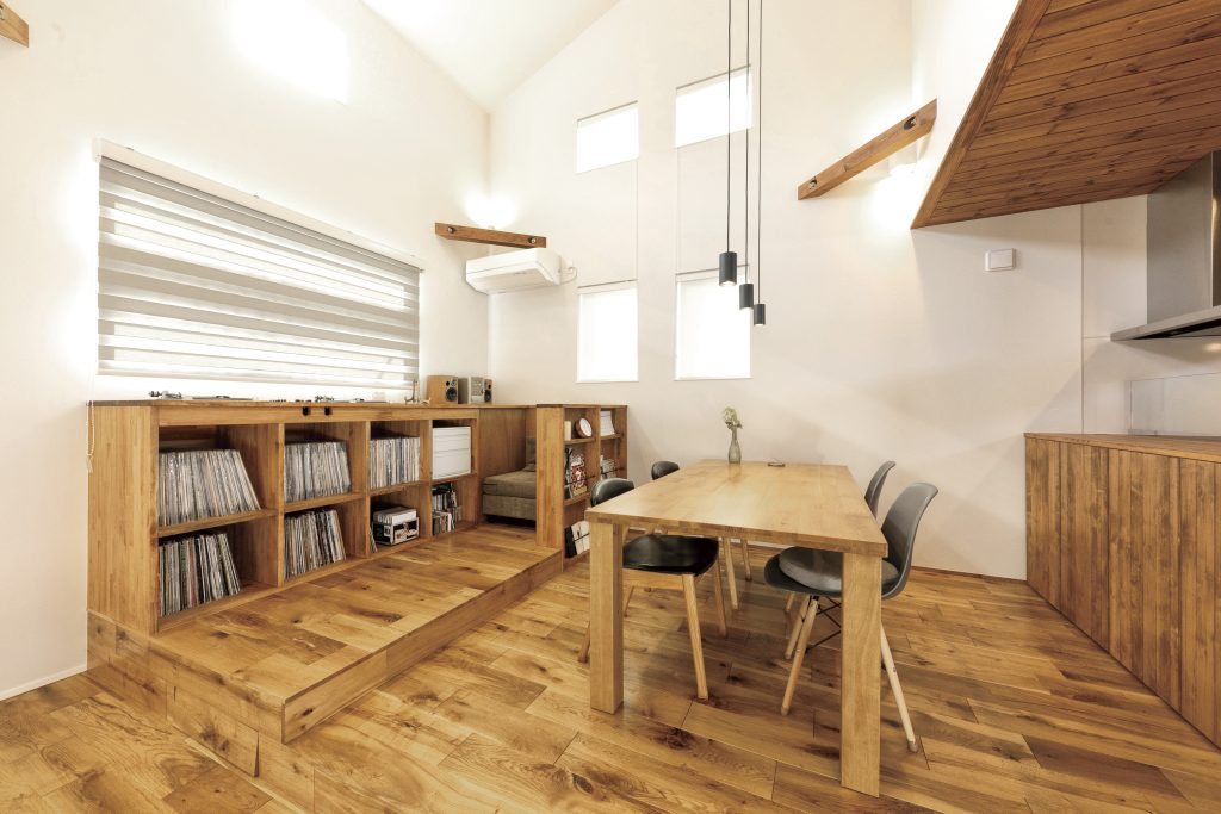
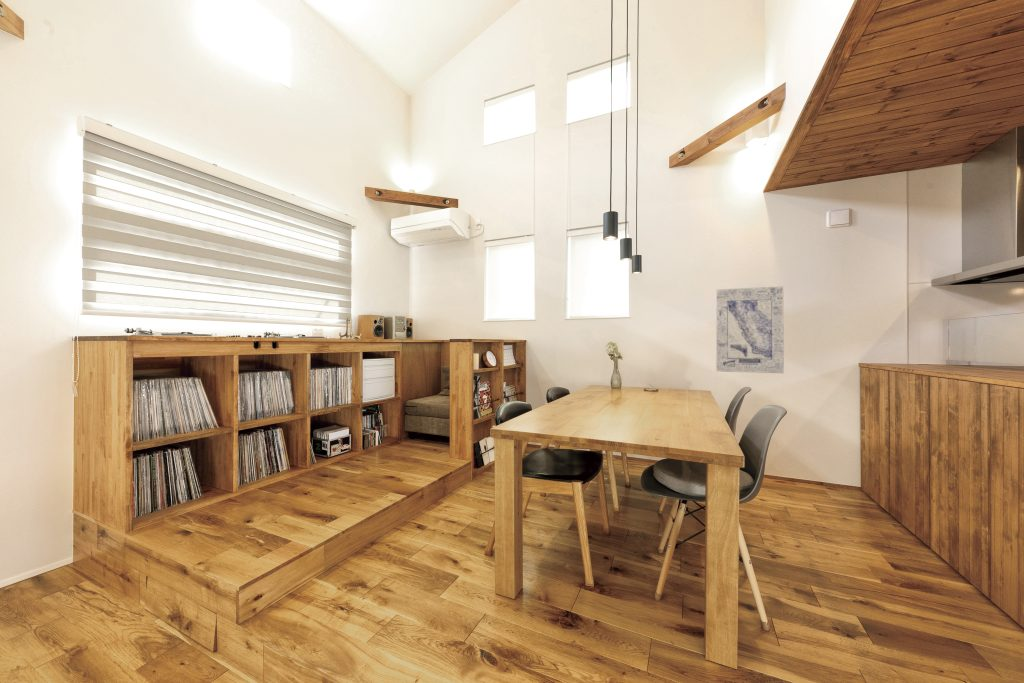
+ wall art (748, 330)
